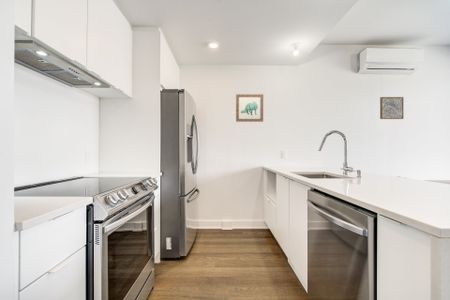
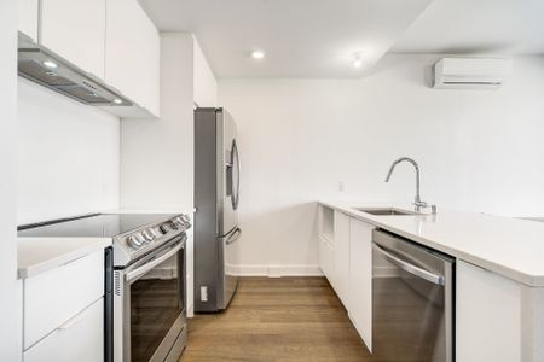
- wall art (391, 108)
- wall art (249, 108)
